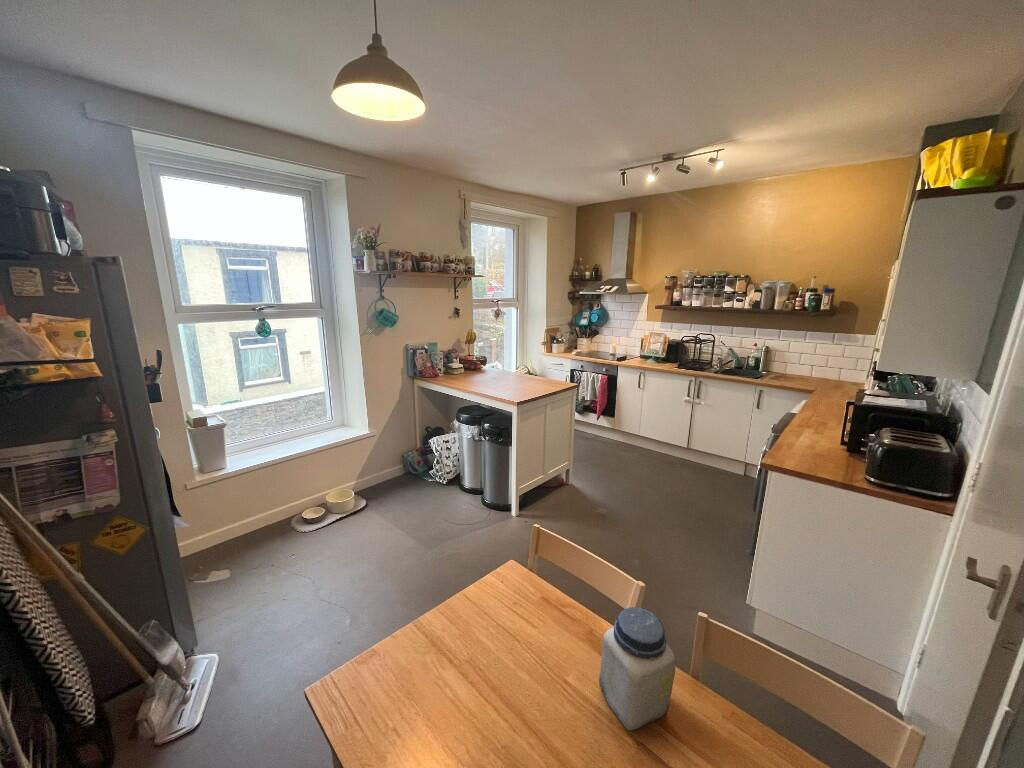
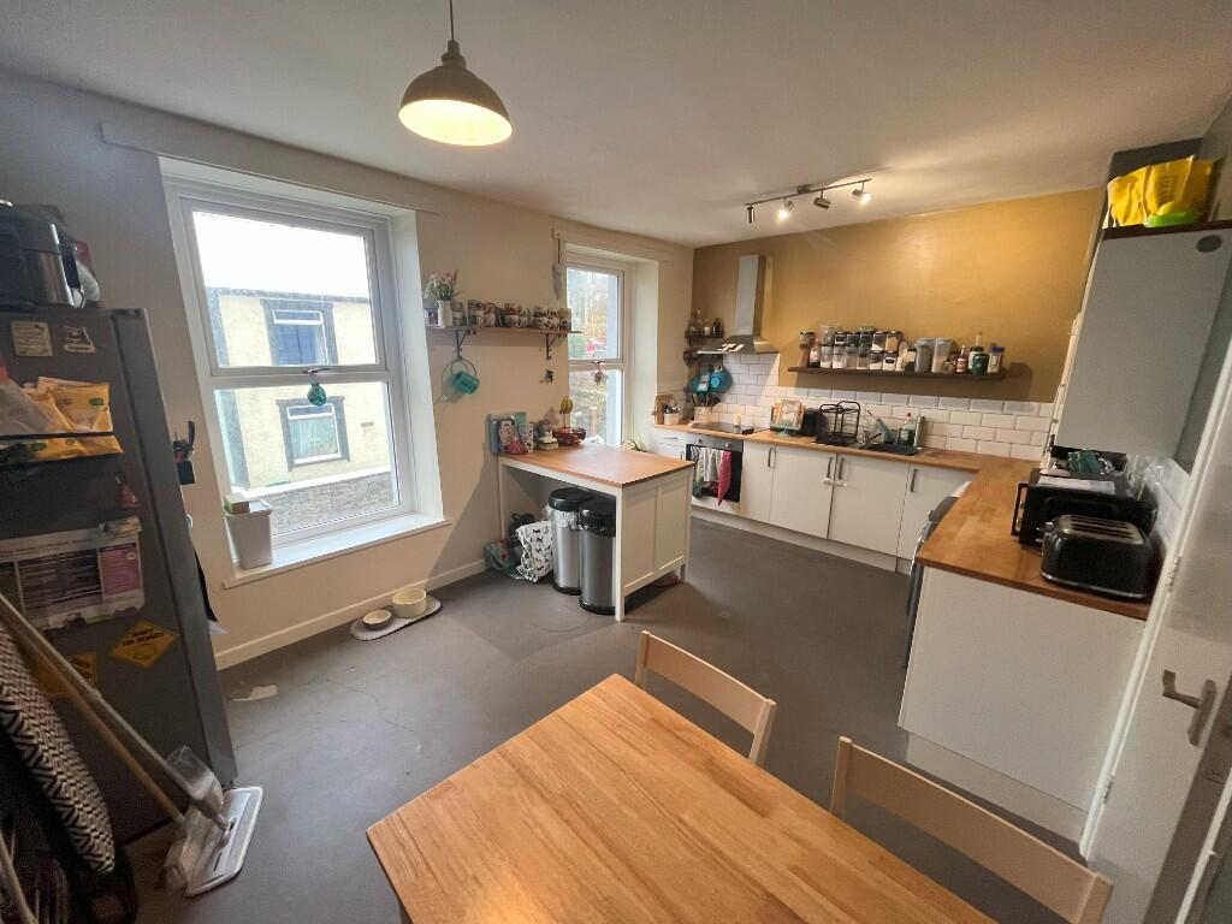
- jar (636, 662)
